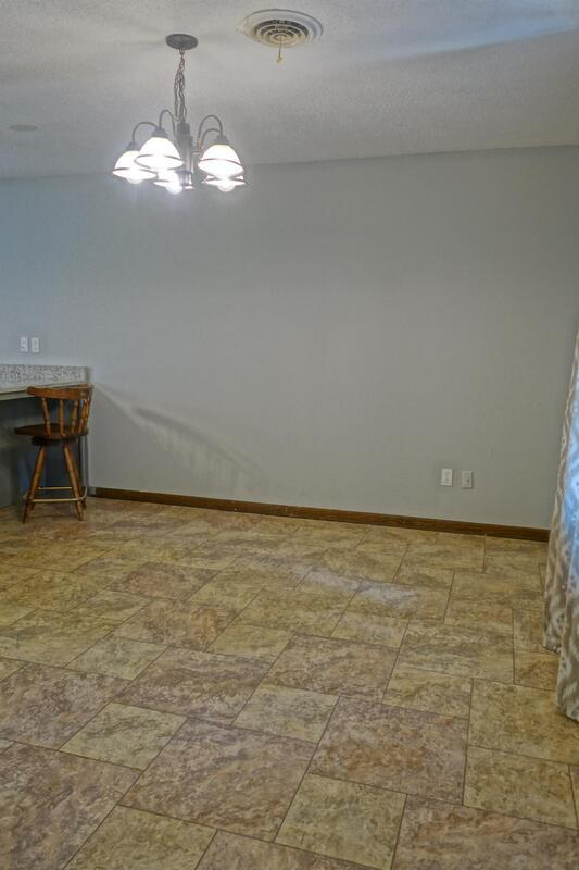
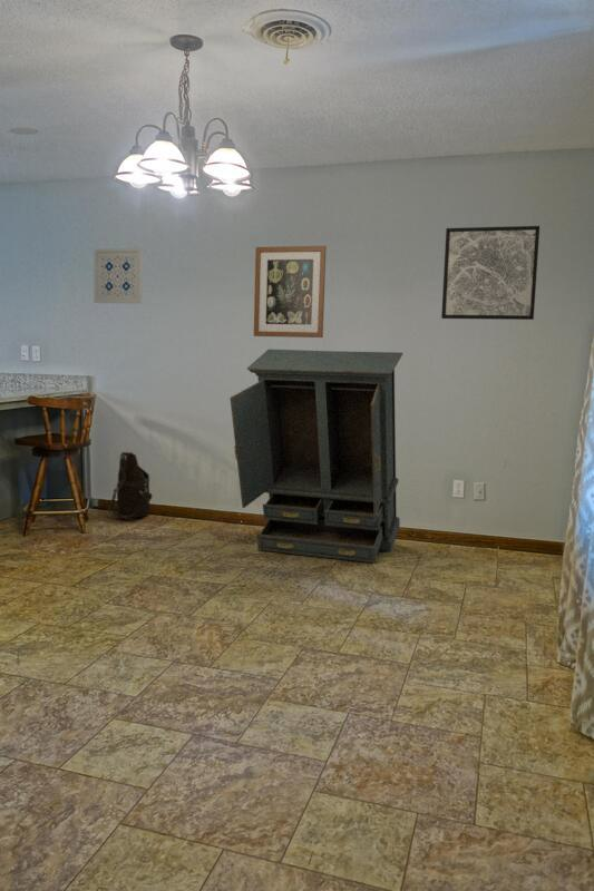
+ wall art (118, 275)
+ wall art (489, 273)
+ wall art (289, 292)
+ storage cabinet (322, 452)
+ shoulder bag (134, 484)
